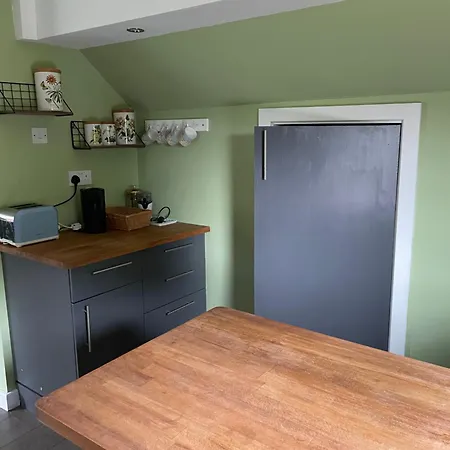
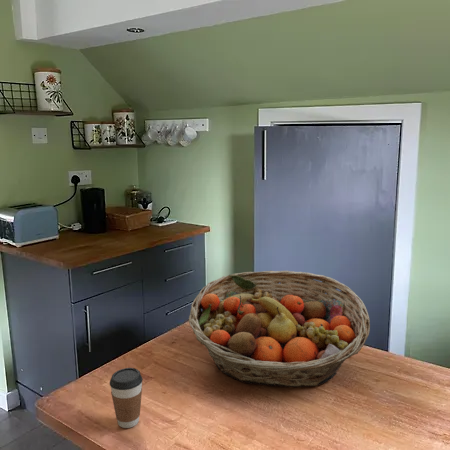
+ coffee cup (127, 398)
+ fruit basket (276, 324)
